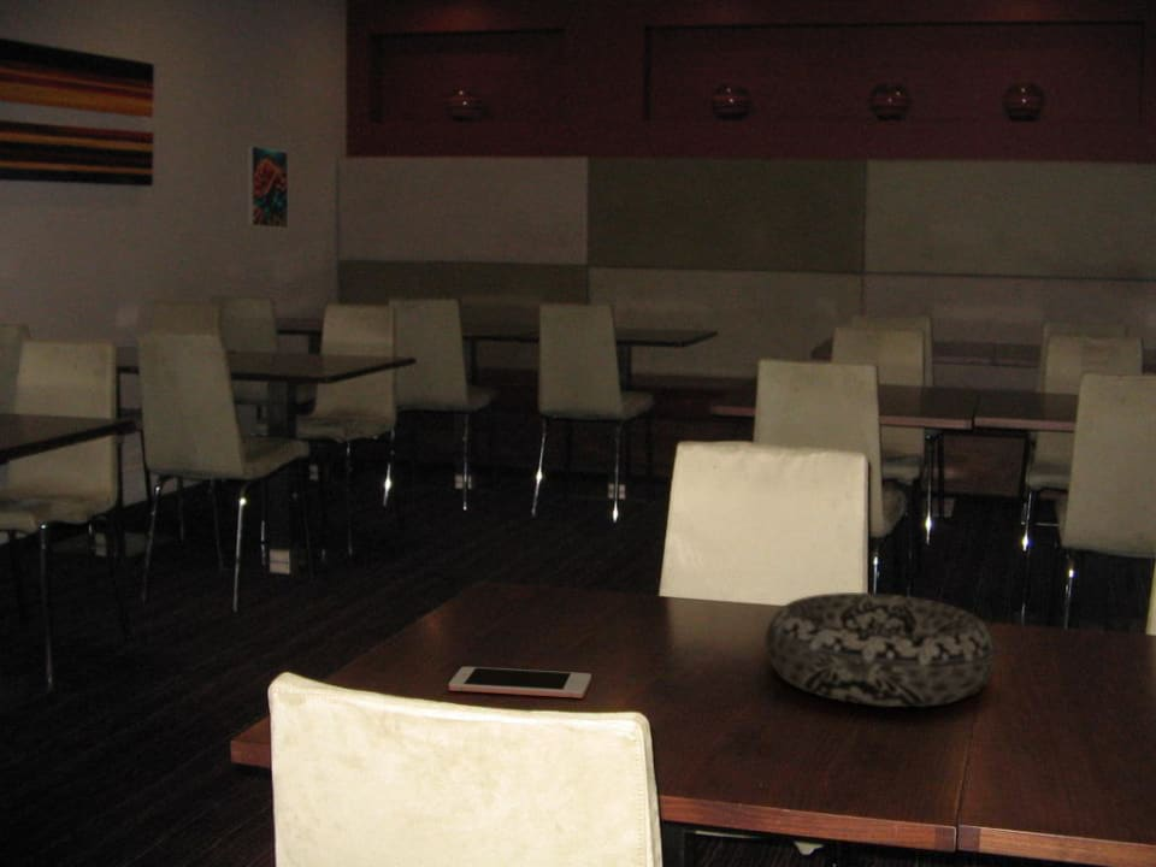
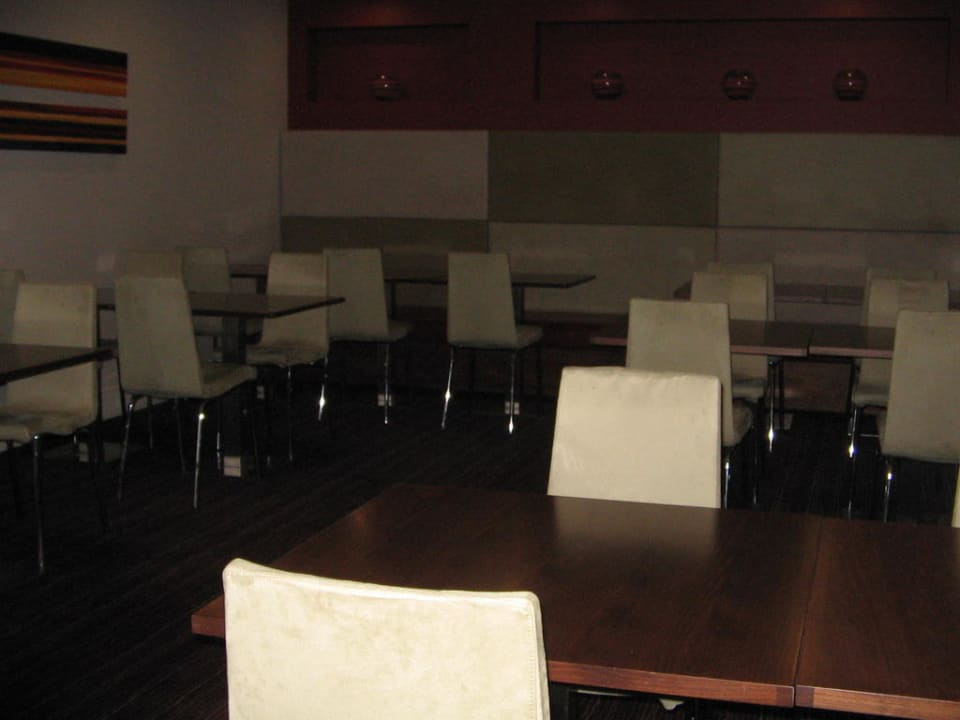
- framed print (267, 188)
- decorative bowl (878, 648)
- cell phone (520, 682)
